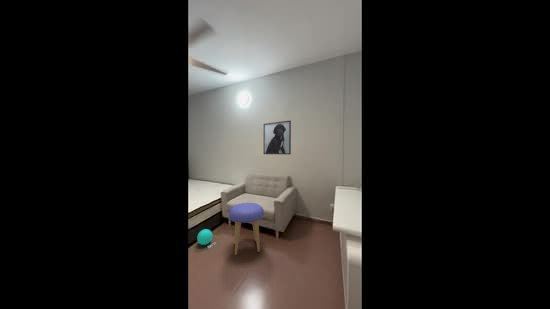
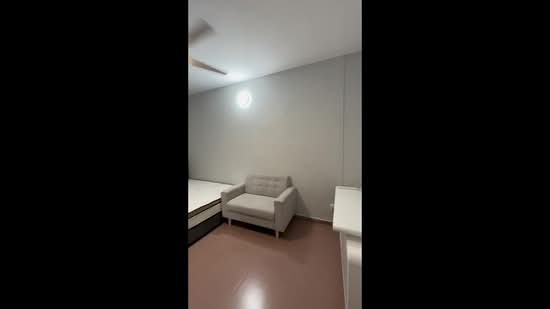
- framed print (276, 138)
- stool (244, 222)
- ball (206, 237)
